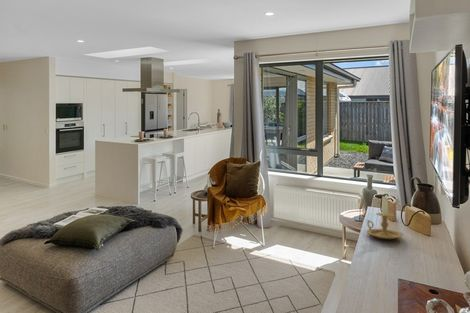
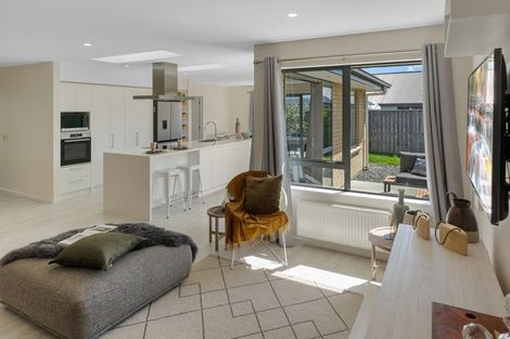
- candle holder (384, 216)
